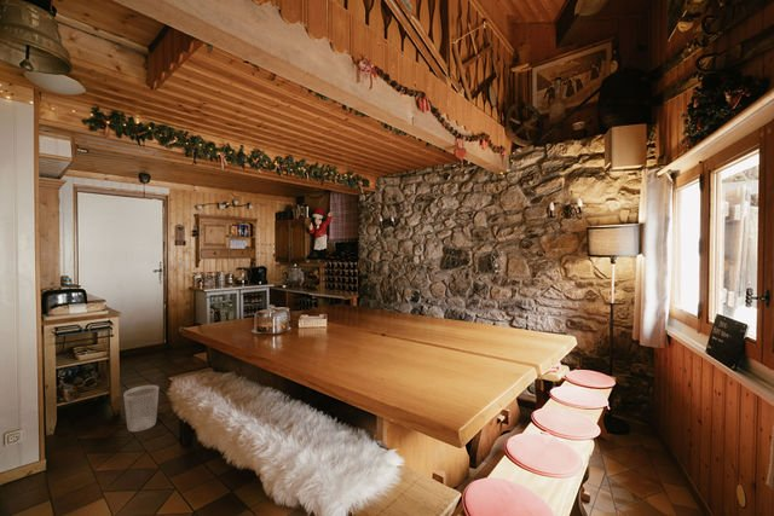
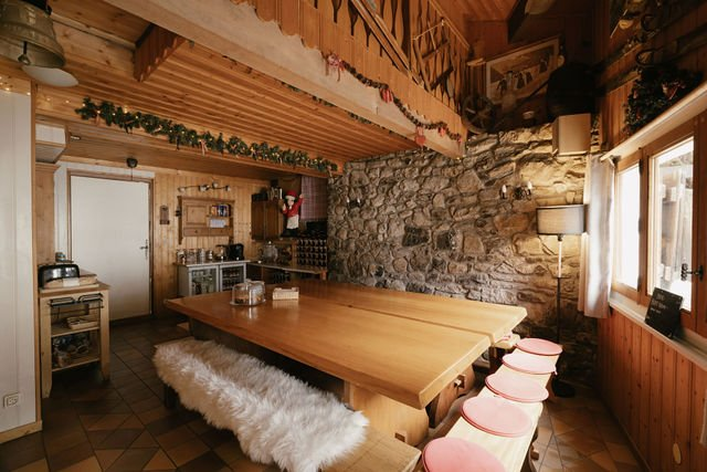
- wastebasket (141, 408)
